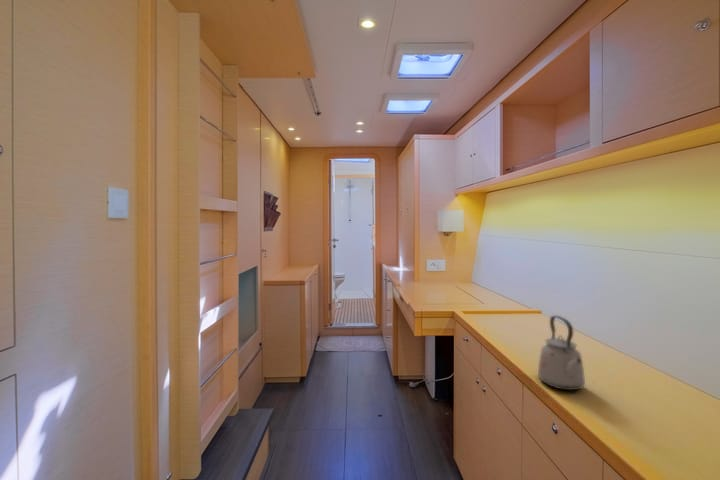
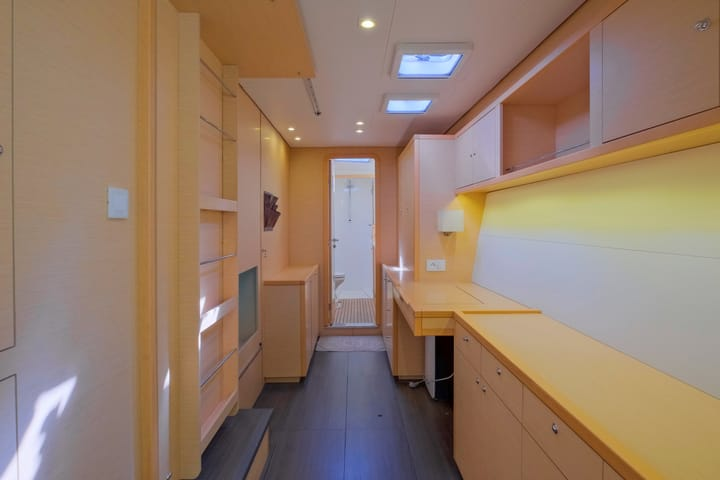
- kettle (564, 353)
